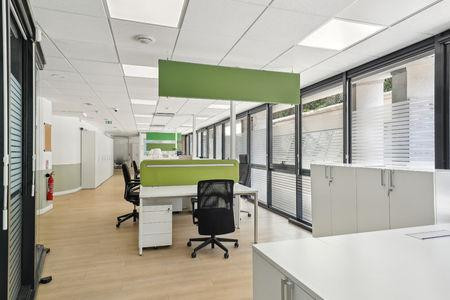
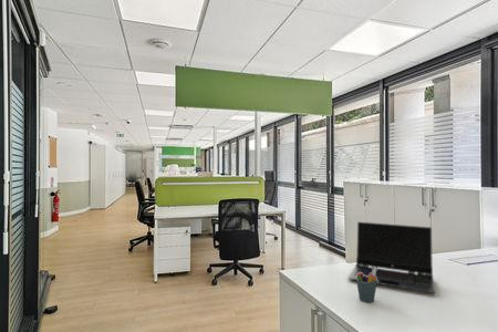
+ laptop computer (391, 253)
+ pen holder (366, 283)
